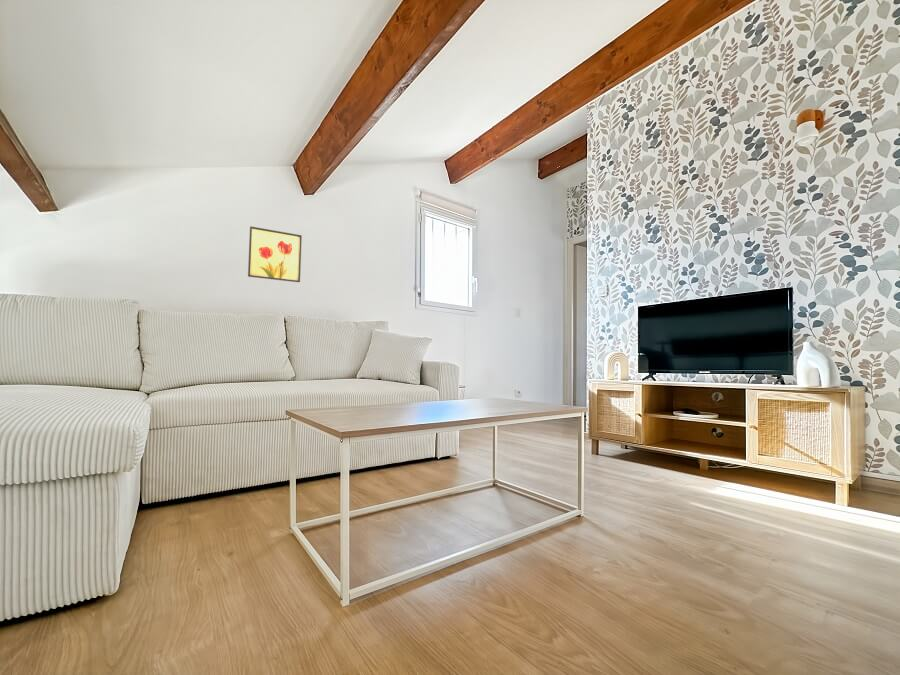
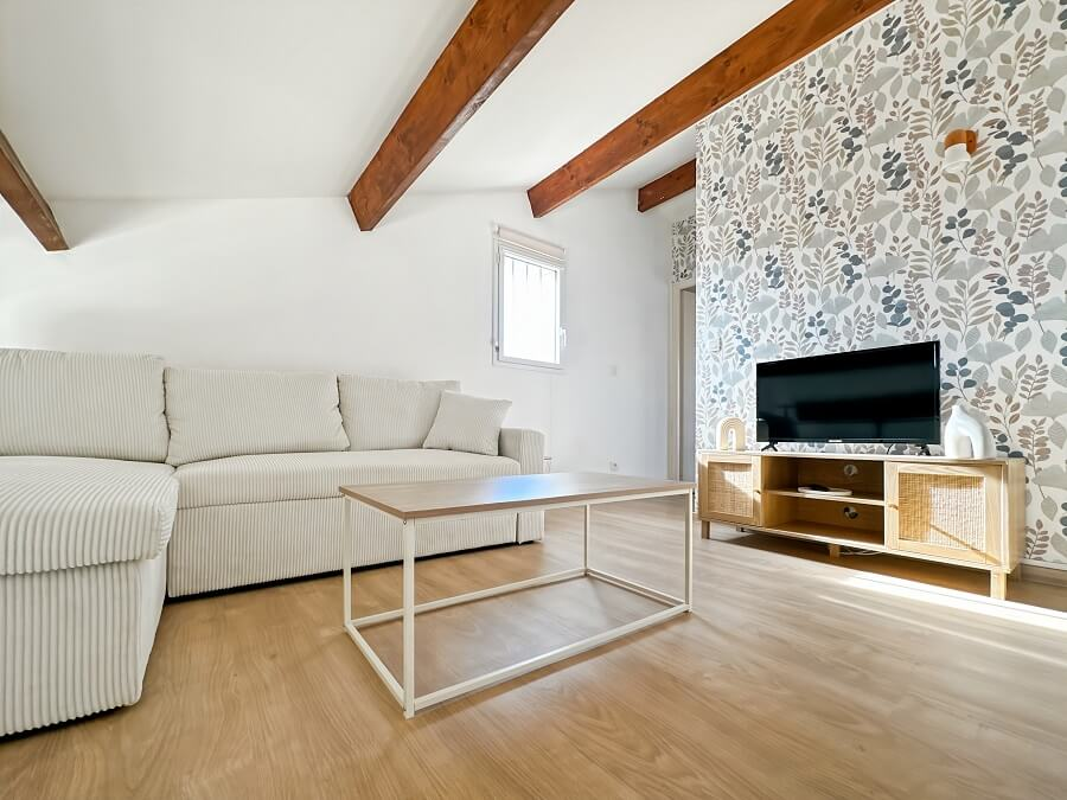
- wall art (275, 255)
